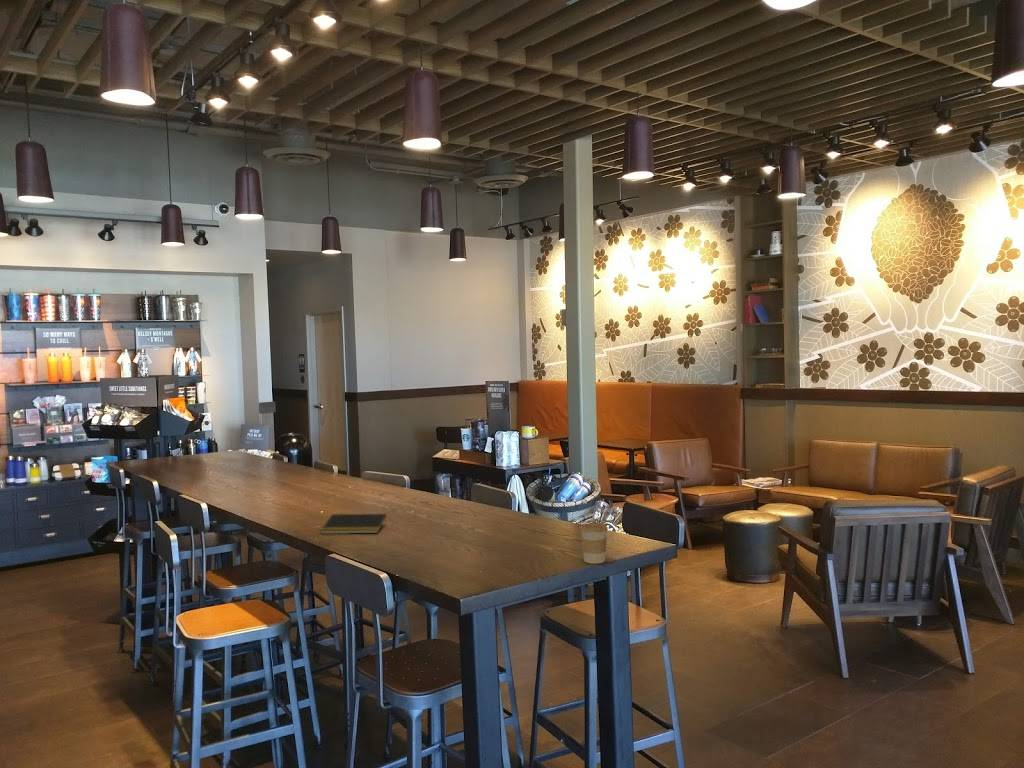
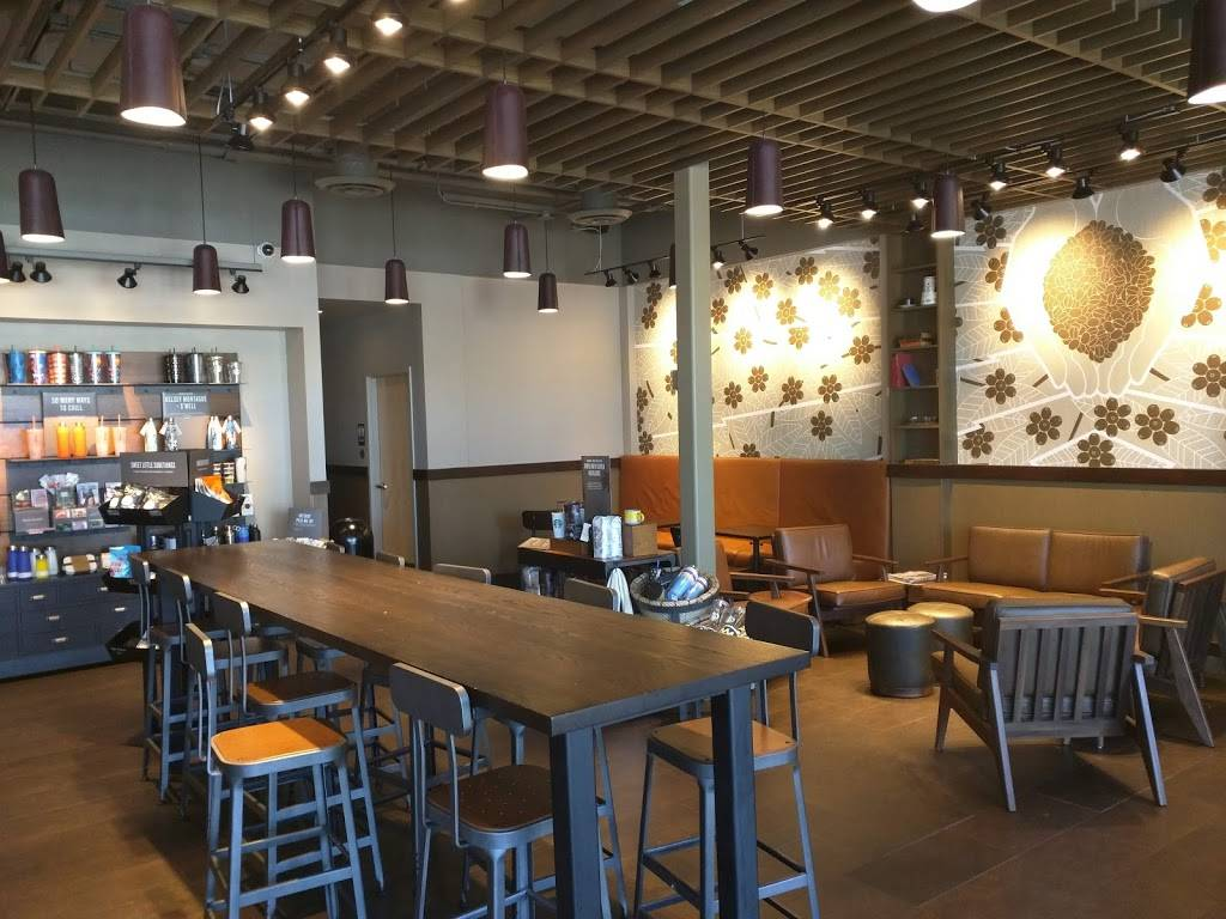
- notepad (354, 523)
- coffee cup (594, 541)
